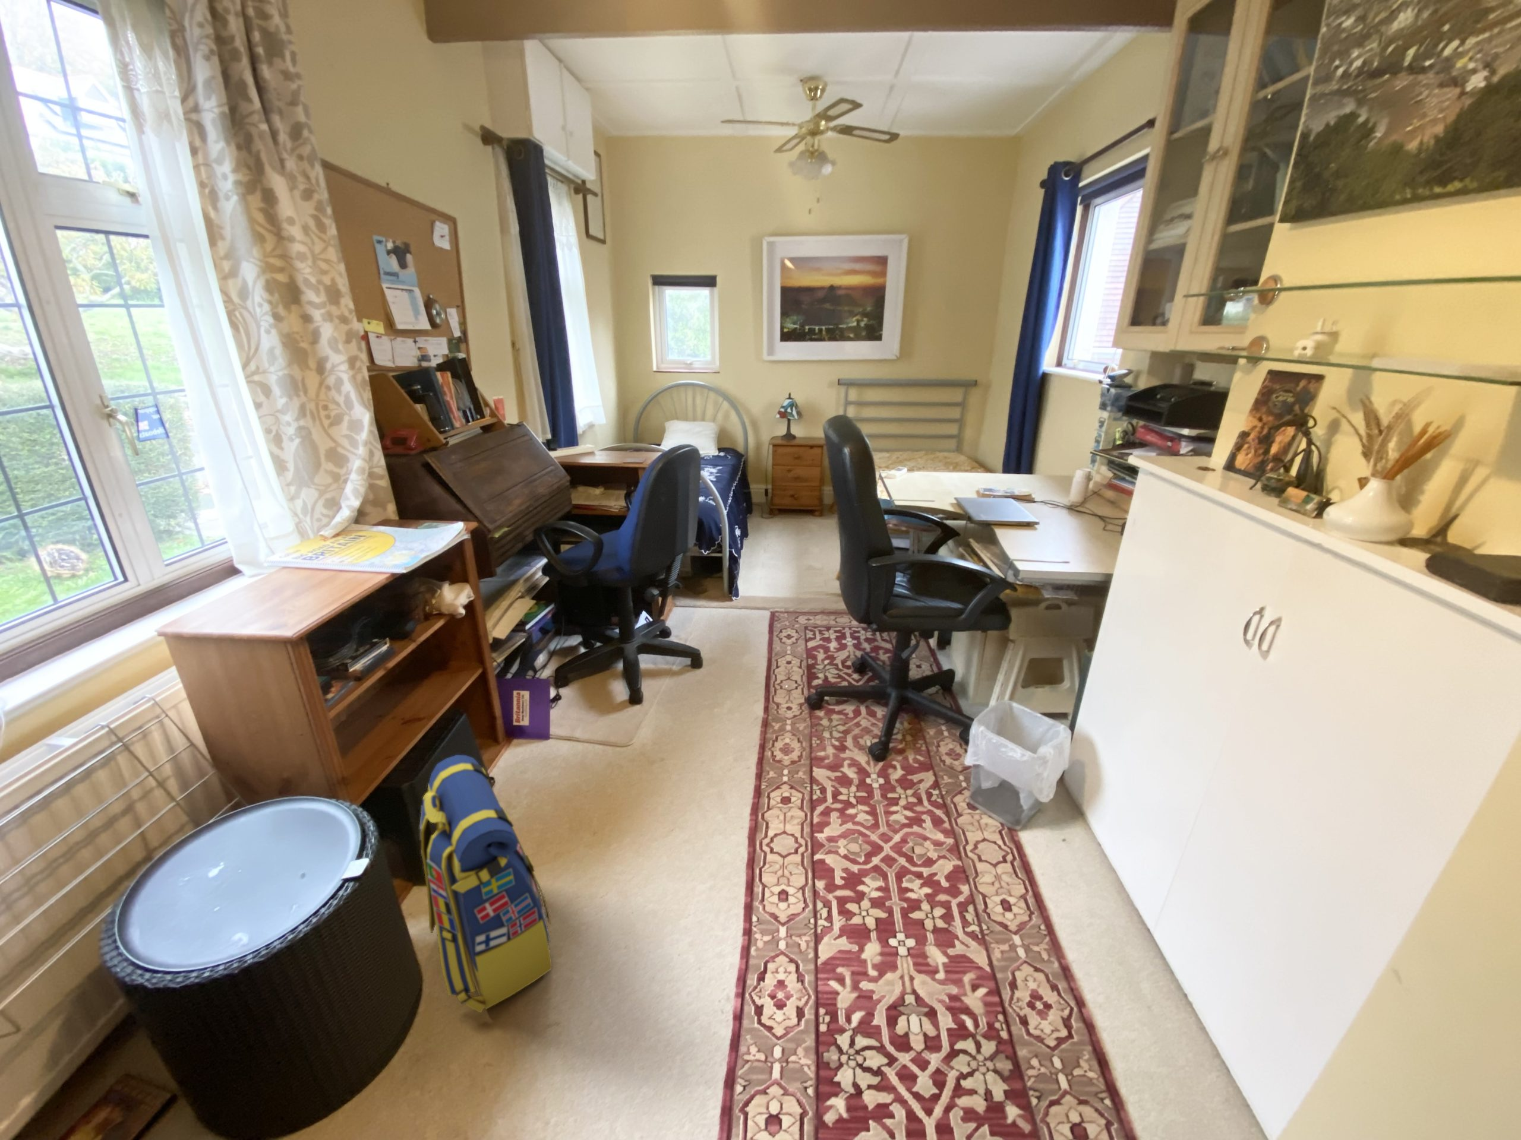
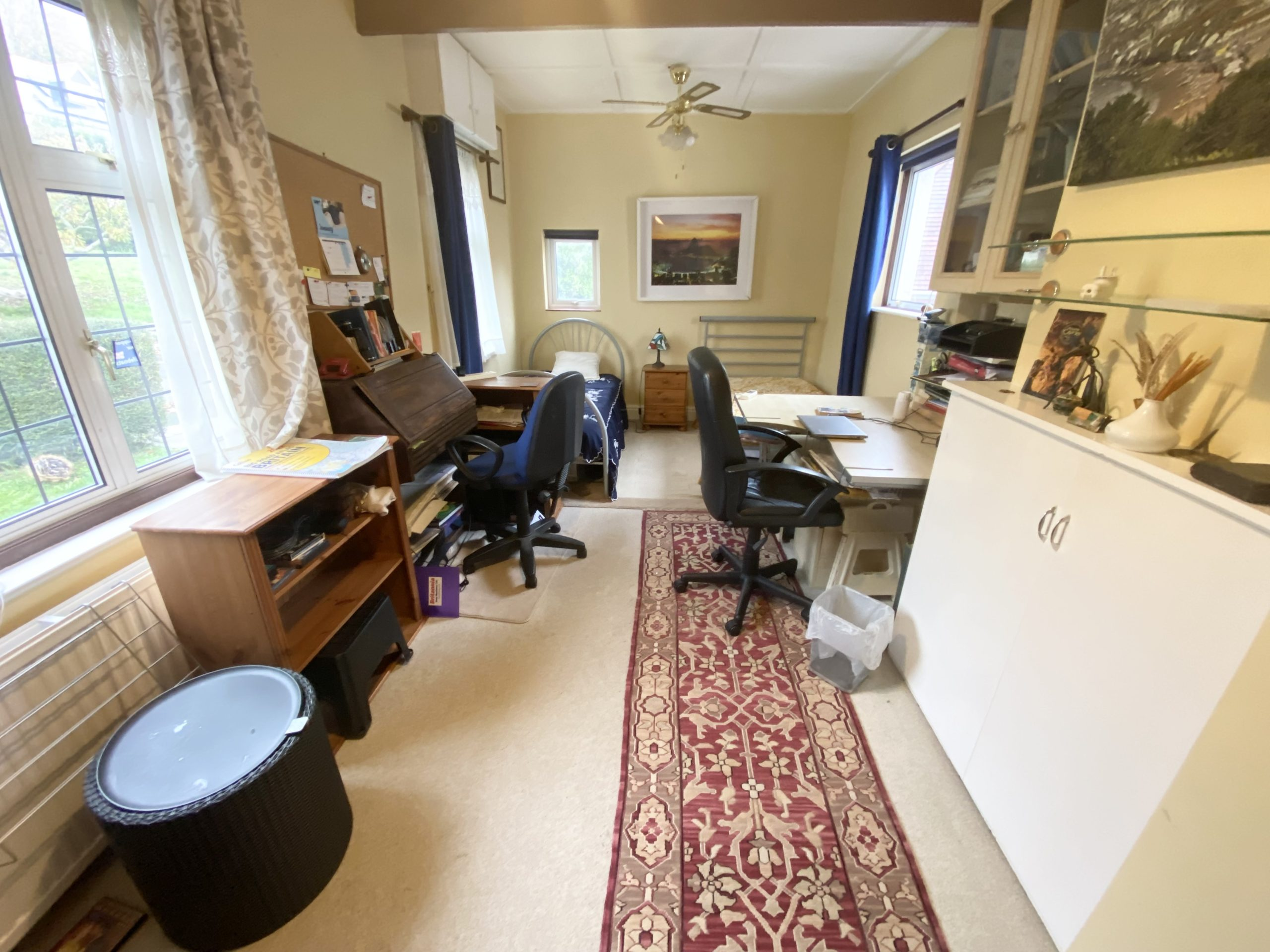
- backpack (478, 873)
